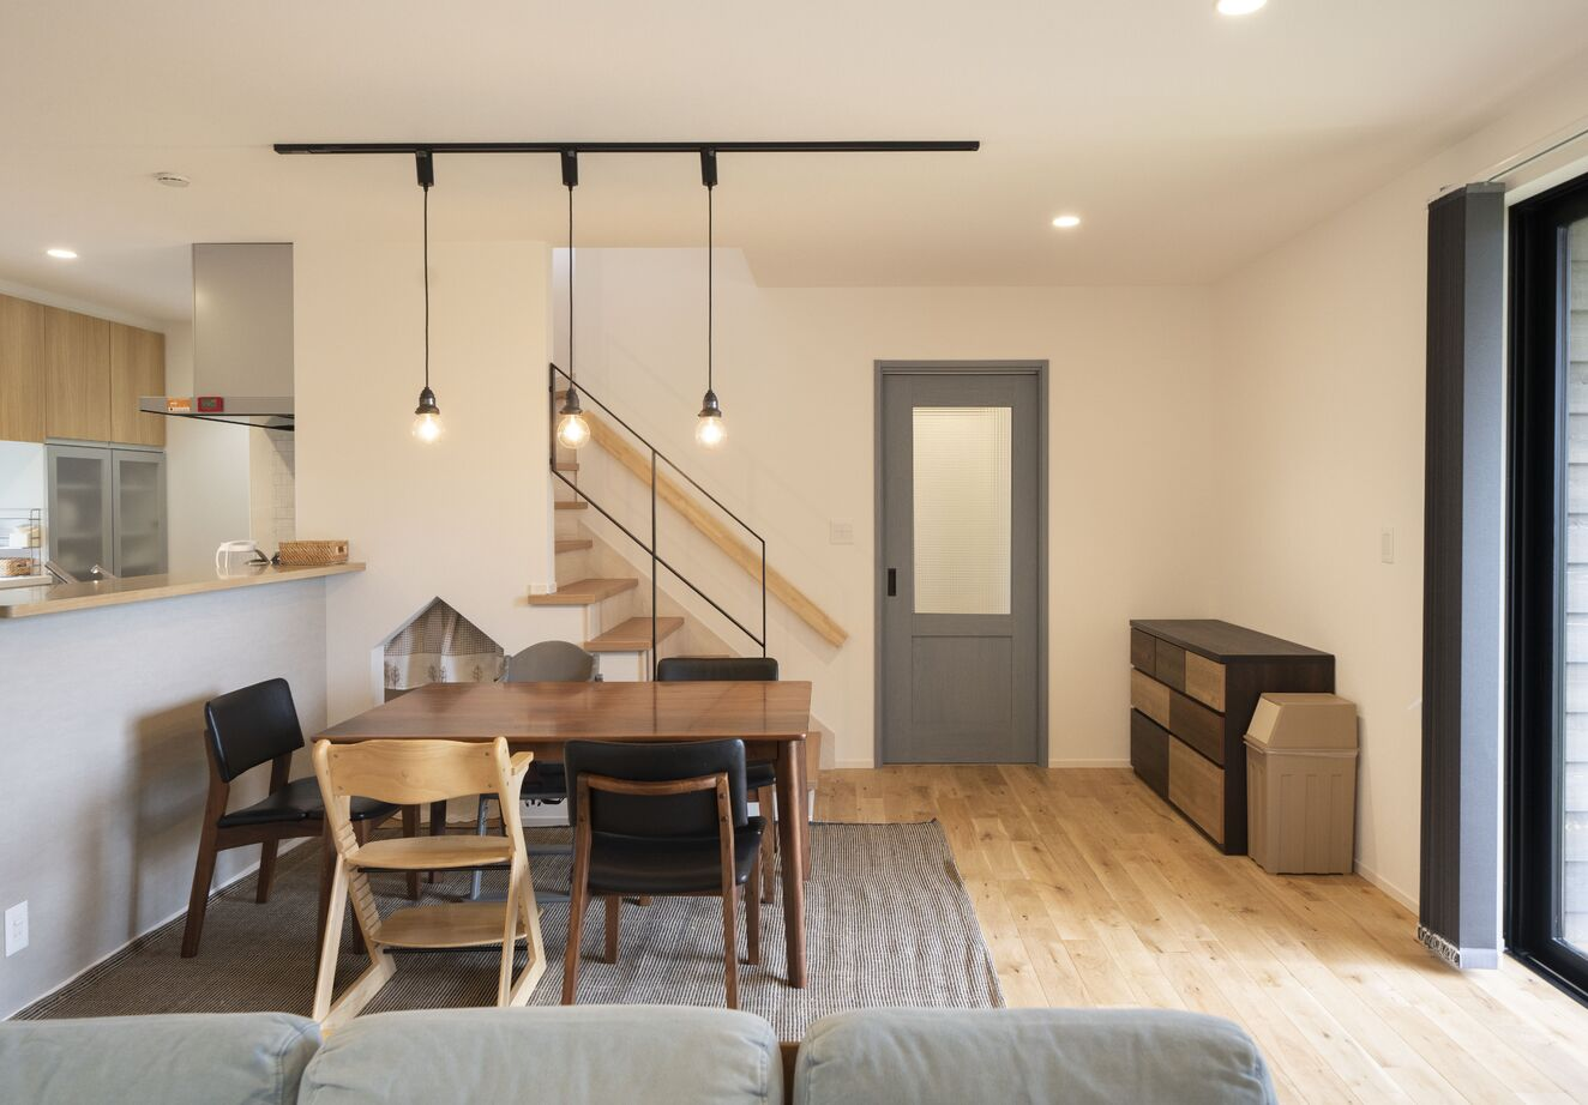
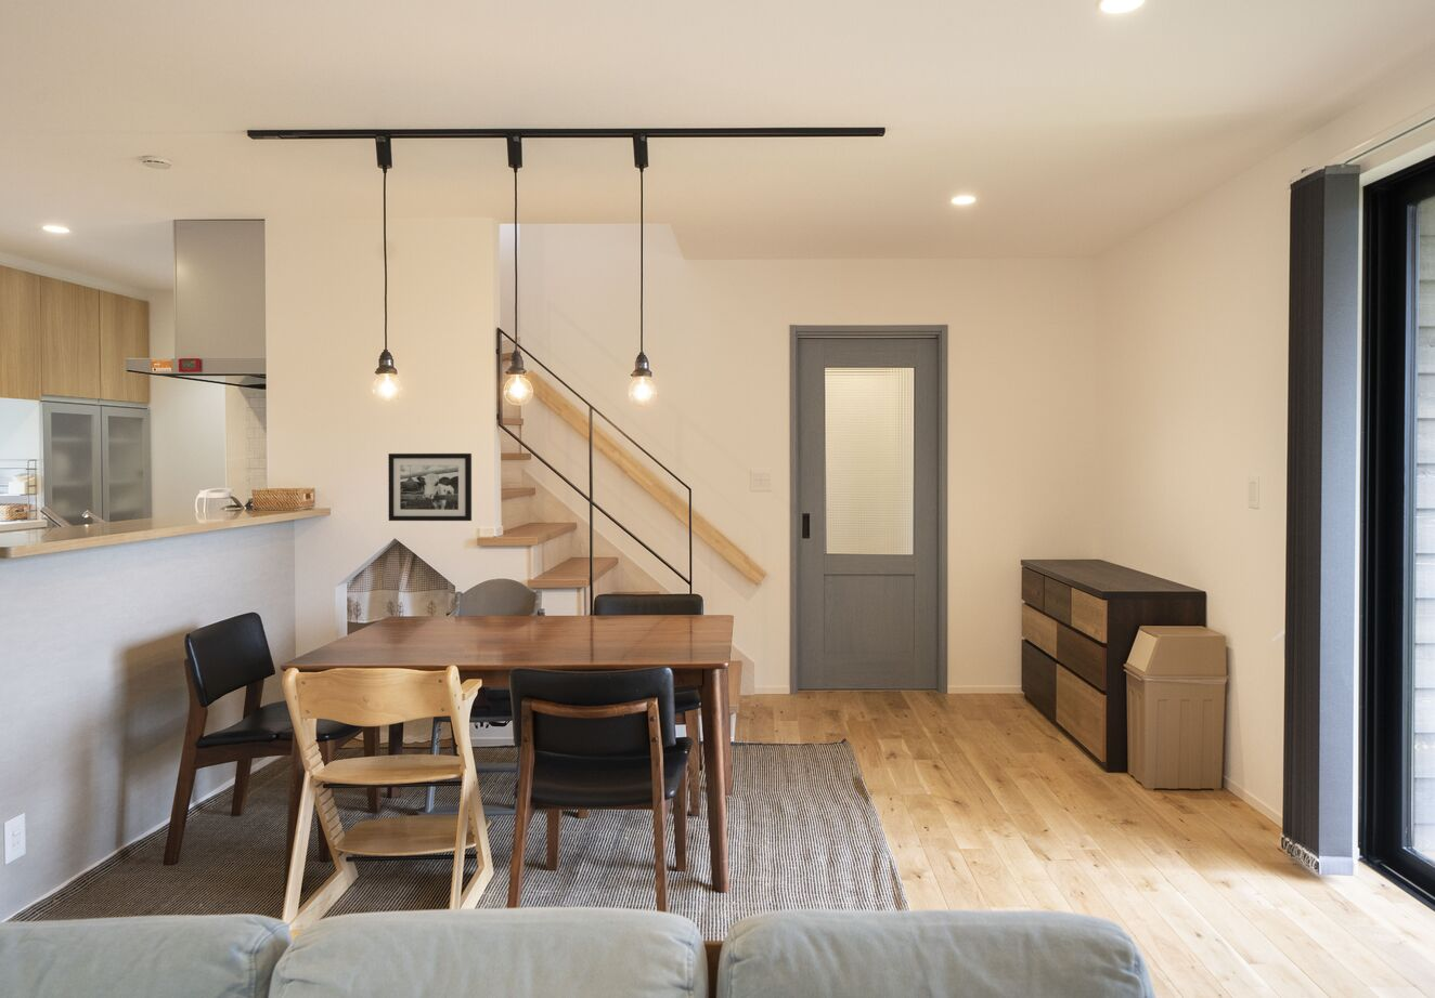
+ picture frame (430, 487)
